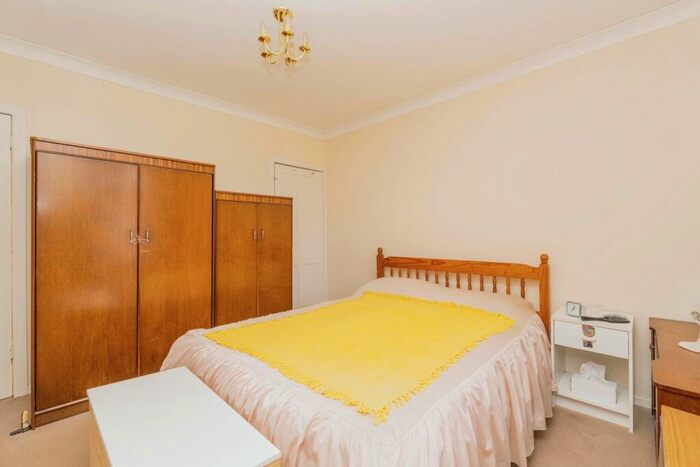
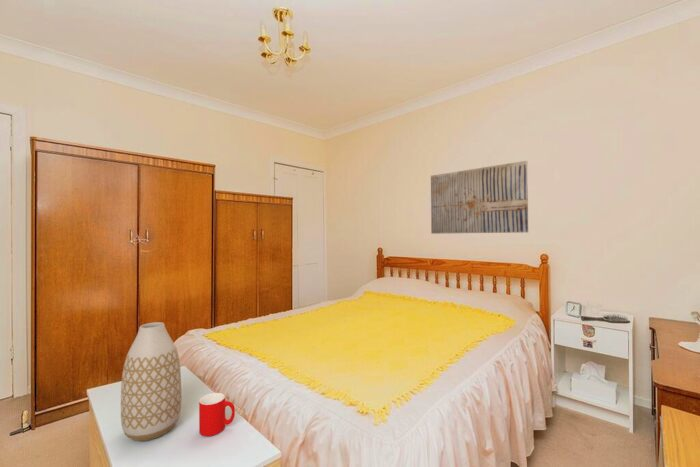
+ wall art (474, 201)
+ vase (152, 377)
+ cup (217, 413)
